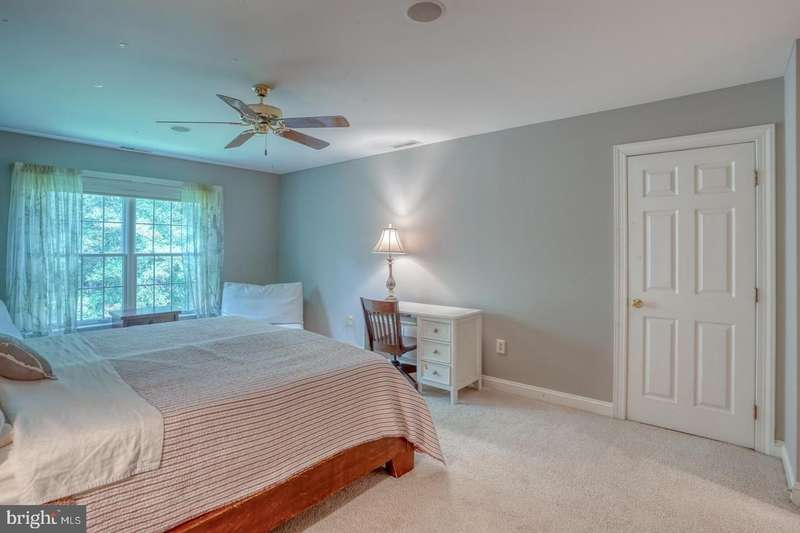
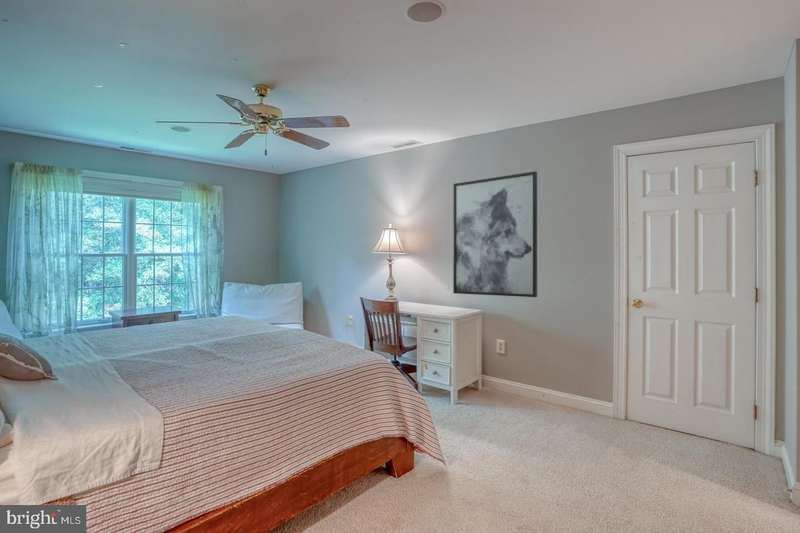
+ wall art (492, 236)
